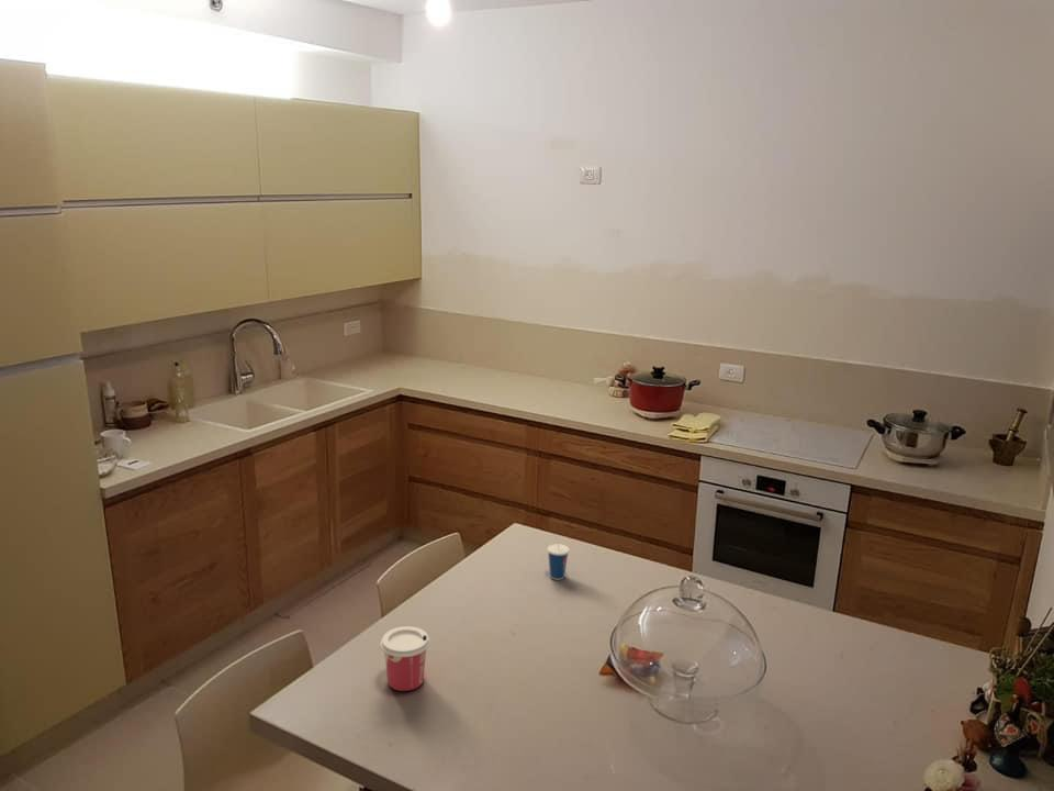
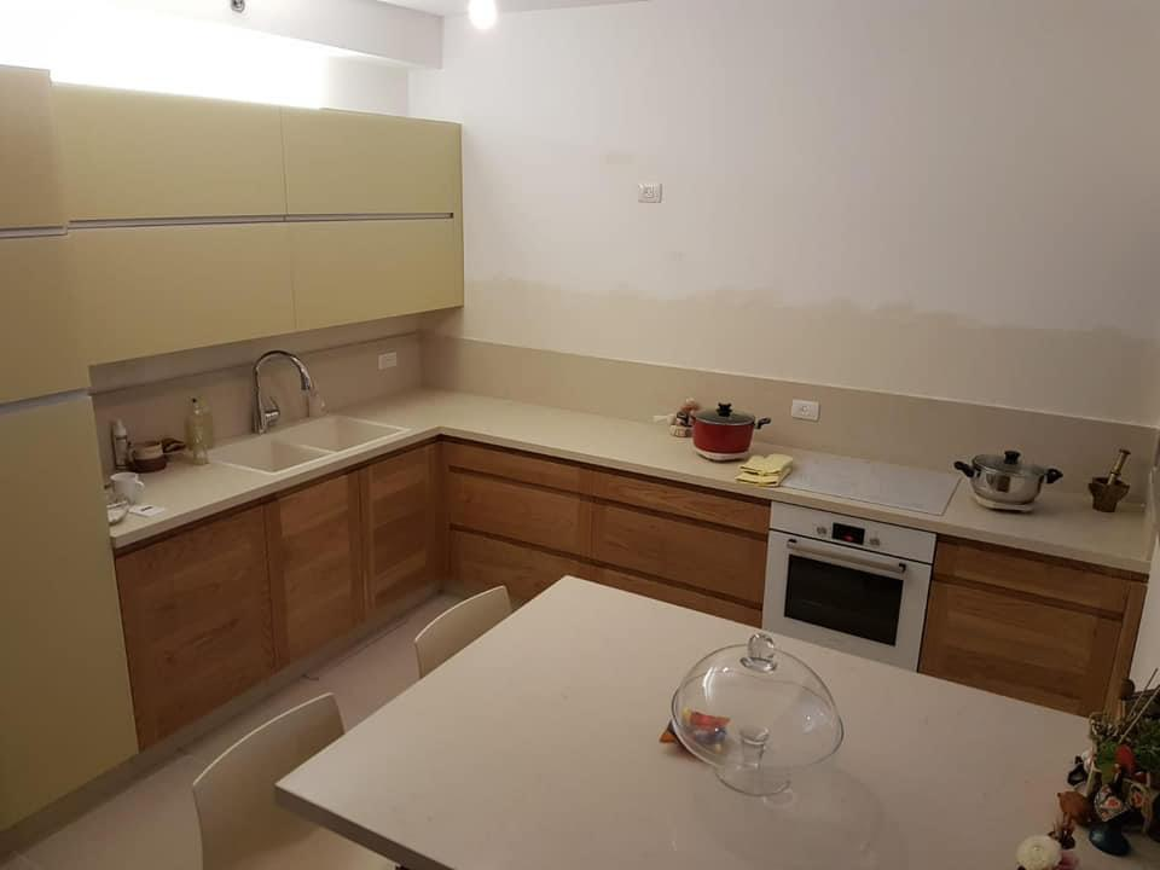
- cup (405, 659)
- cup (558, 555)
